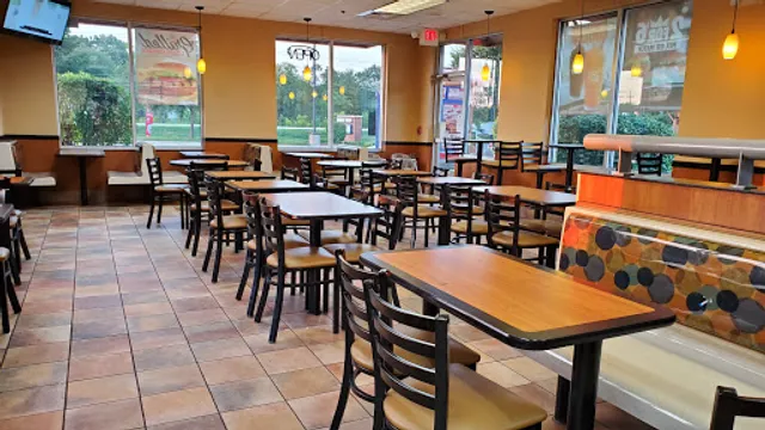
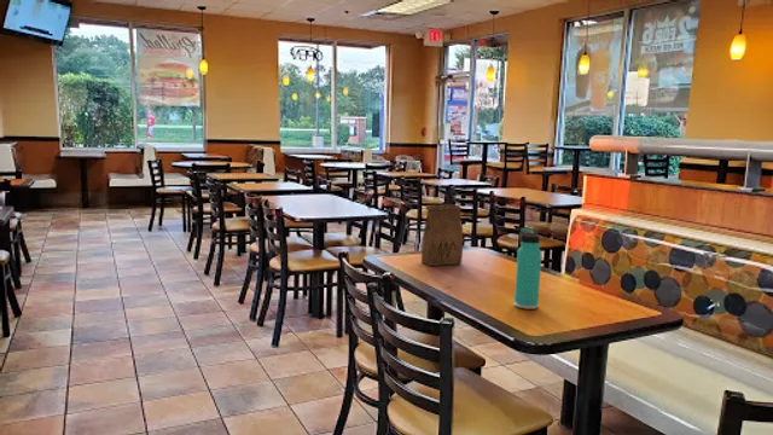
+ thermos bottle (528, 267)
+ paper bag (442, 233)
